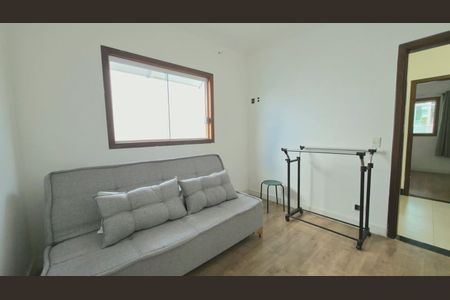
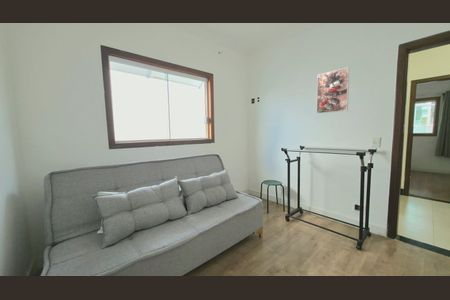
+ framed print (331, 92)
